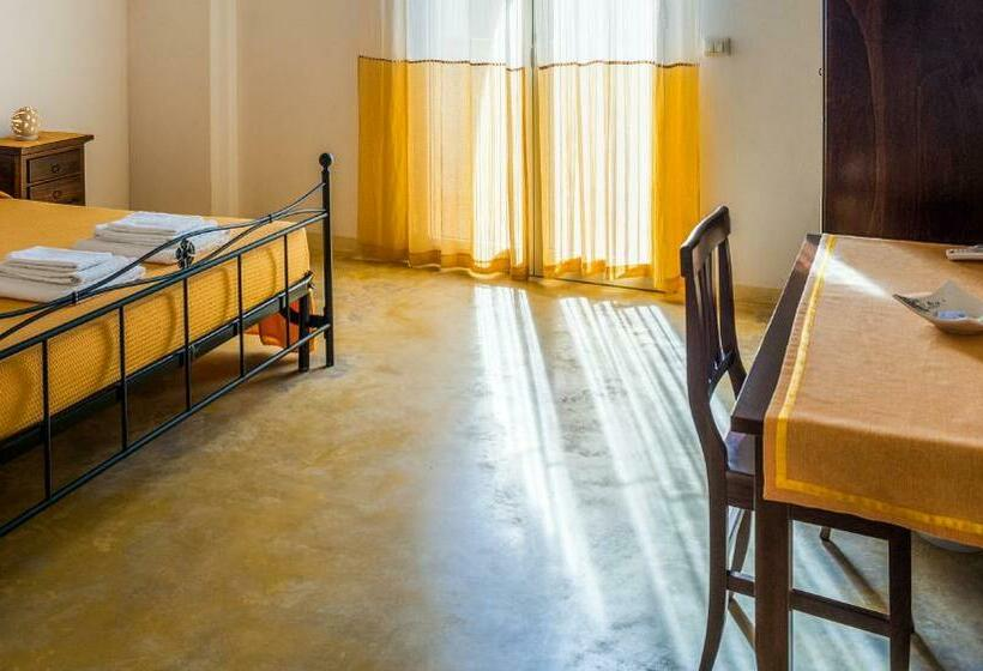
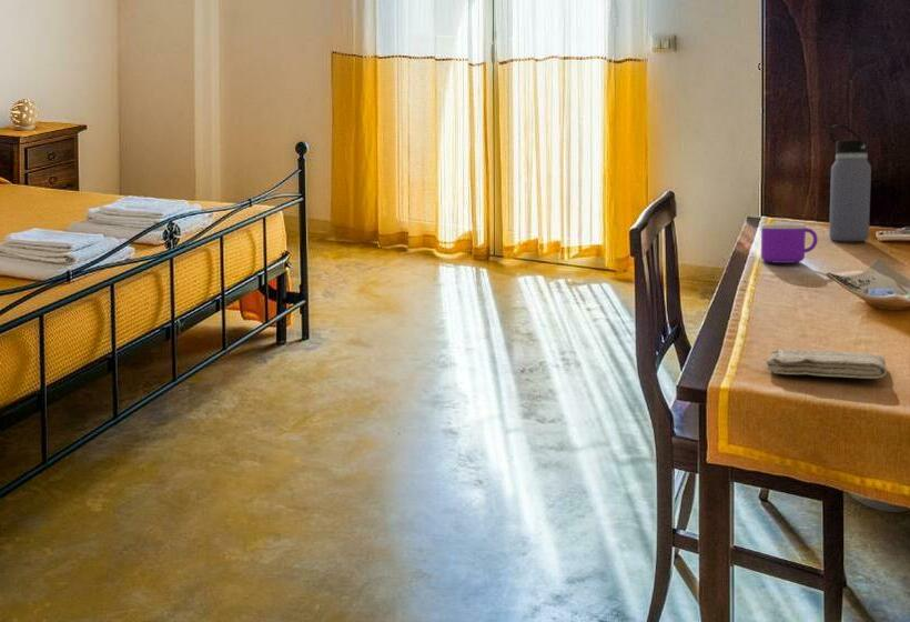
+ washcloth (826, 362)
+ mug (788, 243)
+ water bottle (849, 182)
